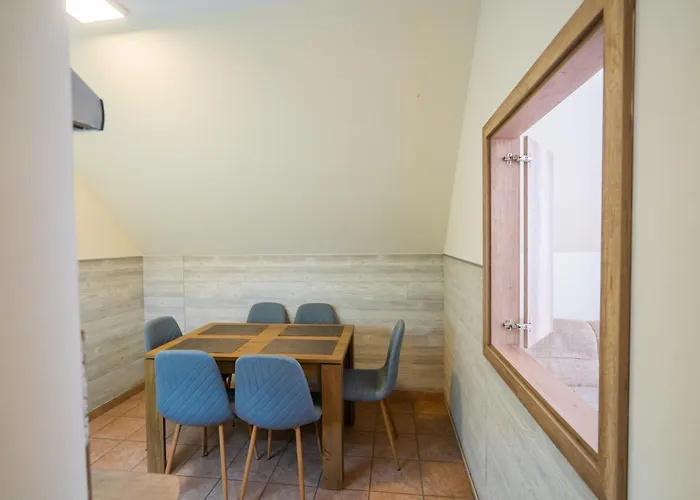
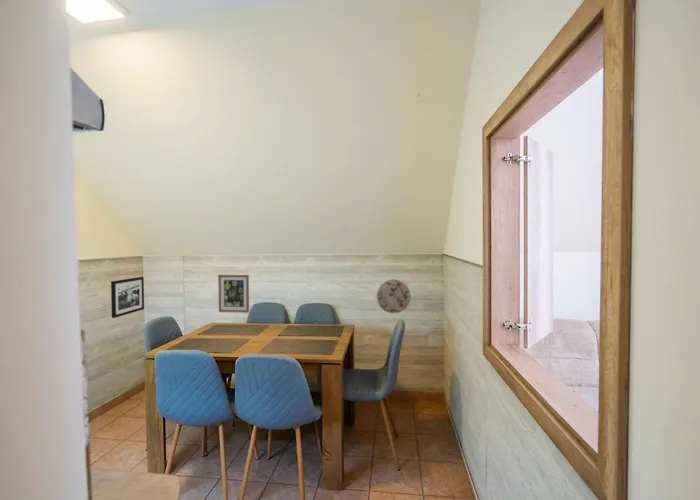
+ decorative plate (393, 296)
+ wall art (233, 293)
+ picture frame (128, 296)
